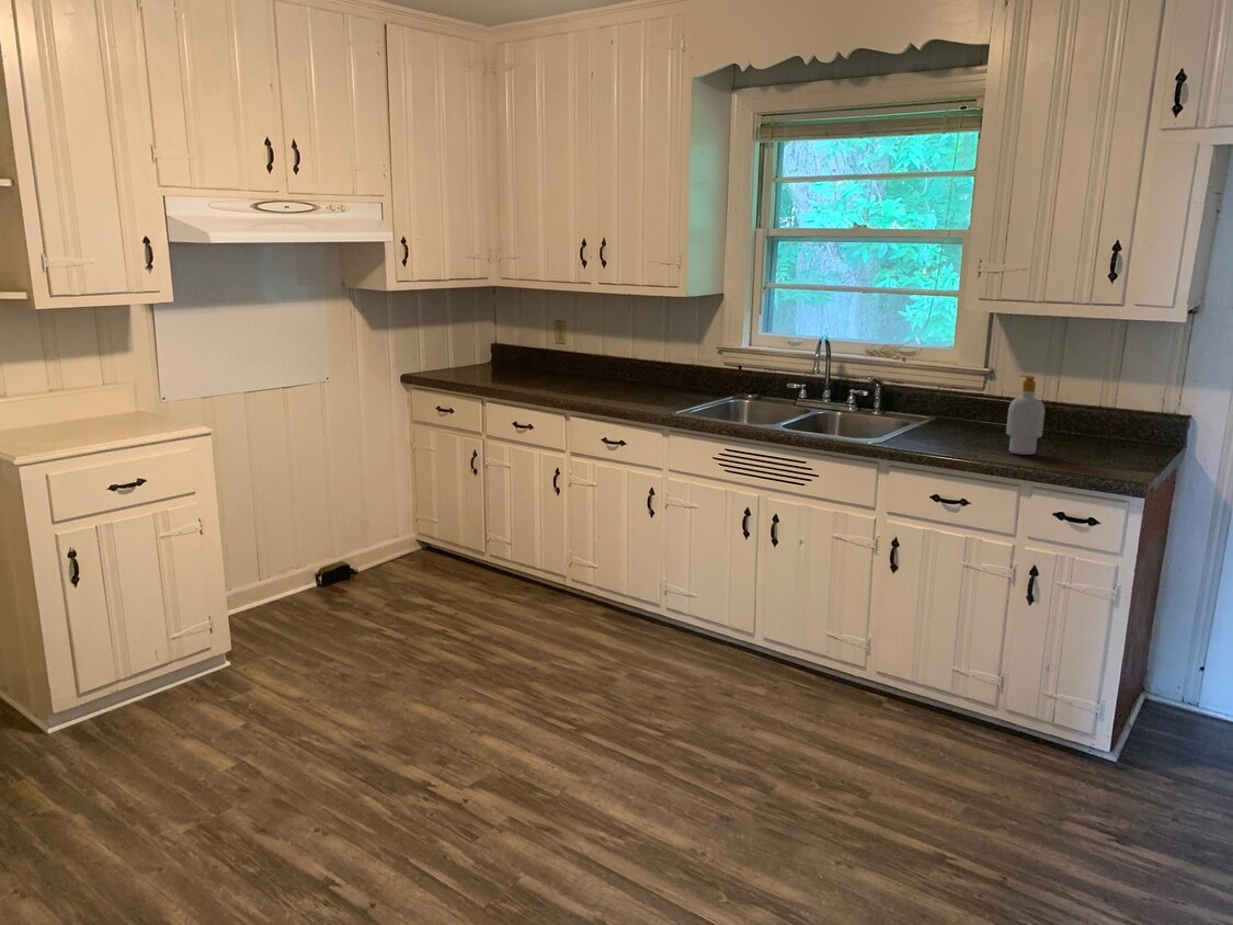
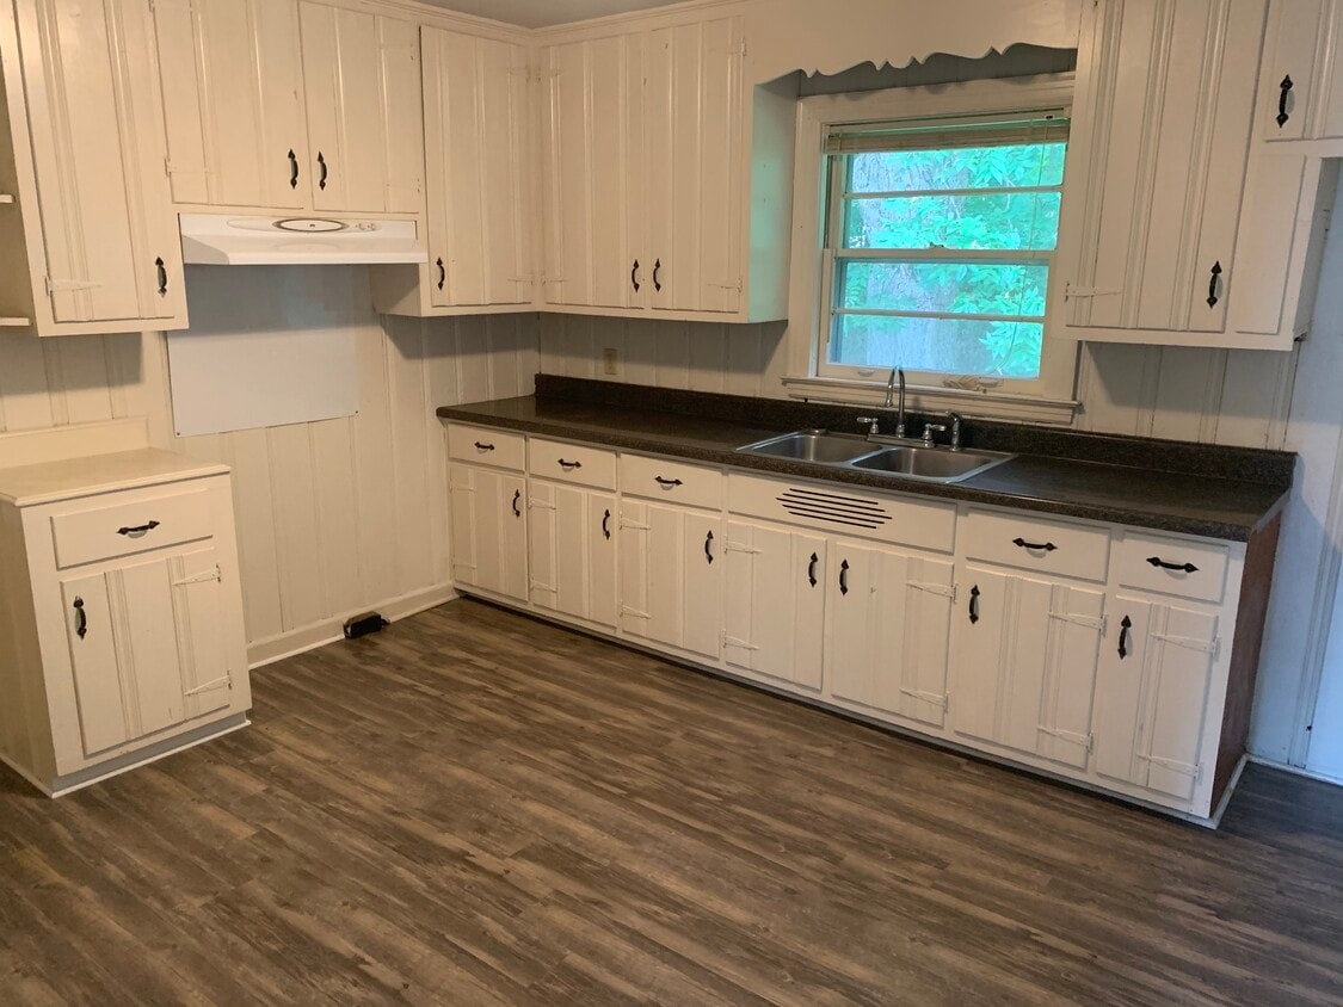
- soap bottle (1026, 414)
